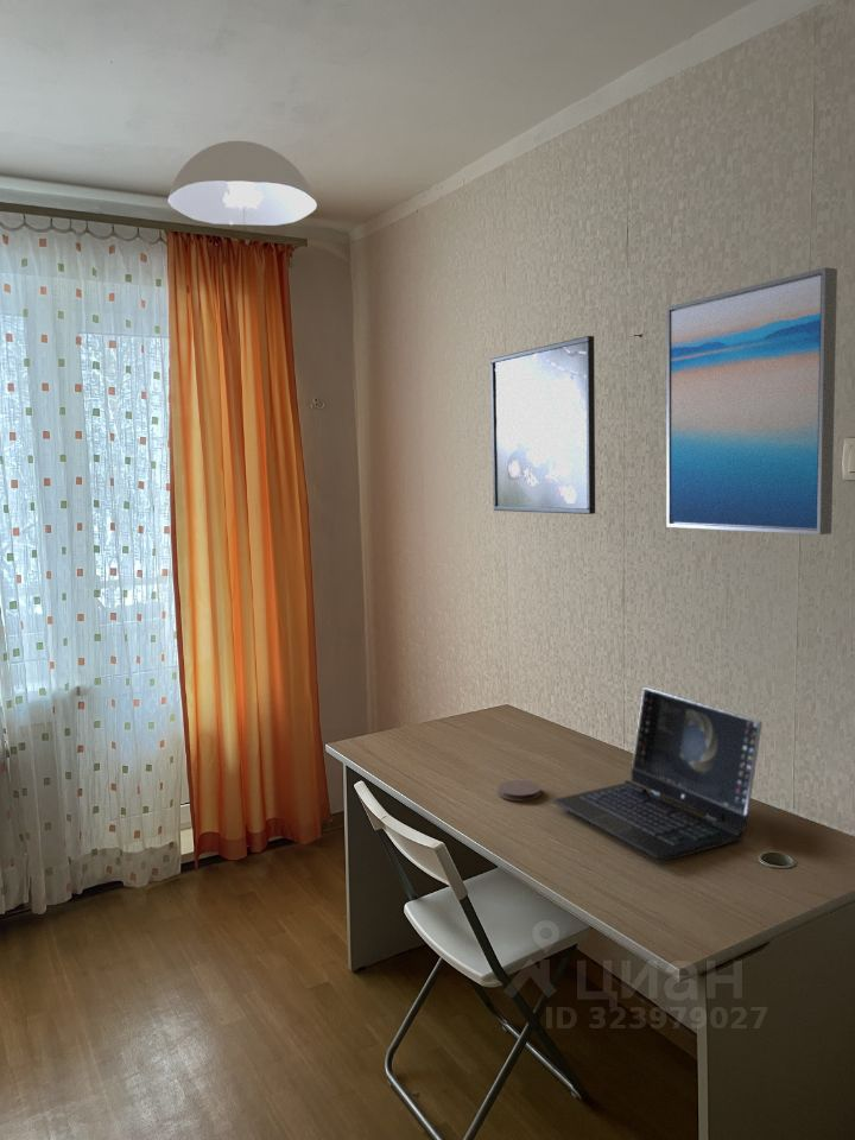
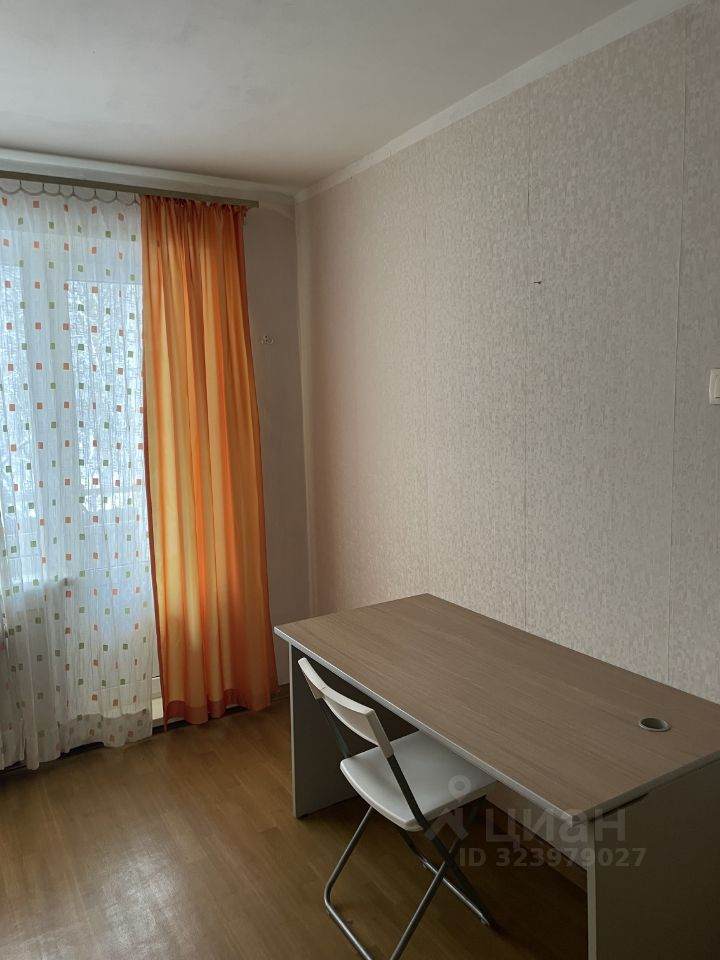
- coaster (519, 790)
- wall art (742, 411)
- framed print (539, 430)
- ceiling light (242, 184)
- laptop (651, 766)
